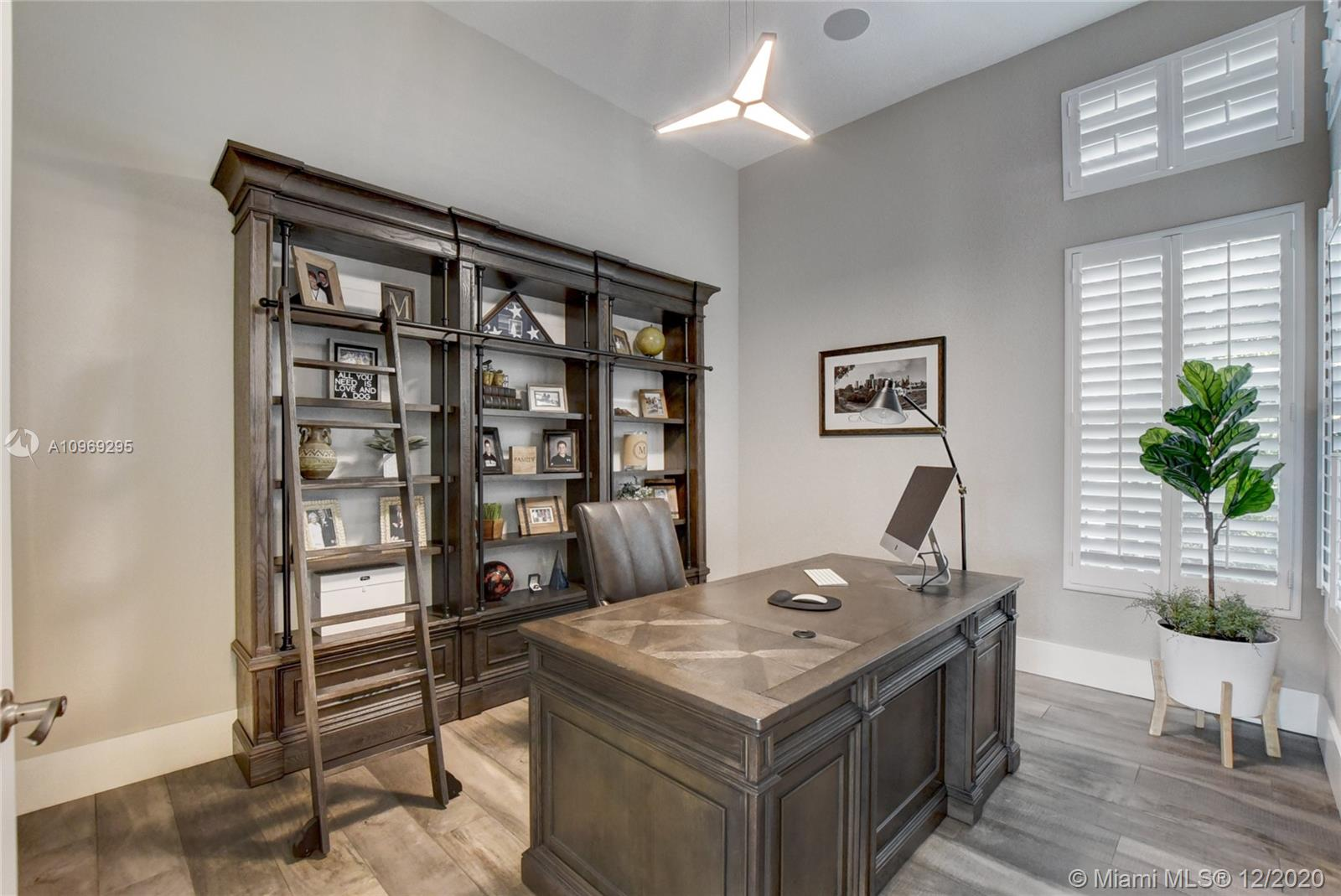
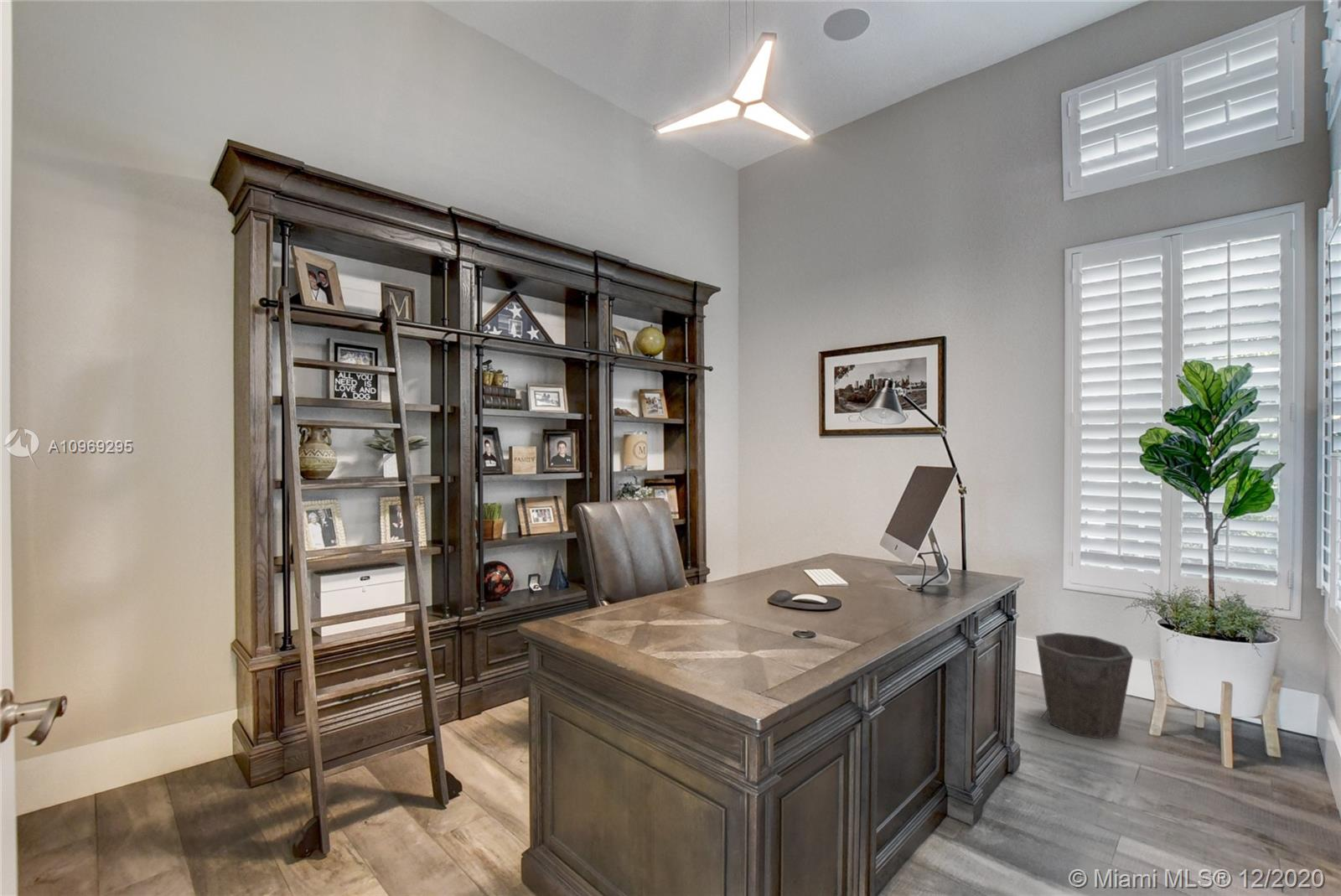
+ waste bin (1081, 685)
